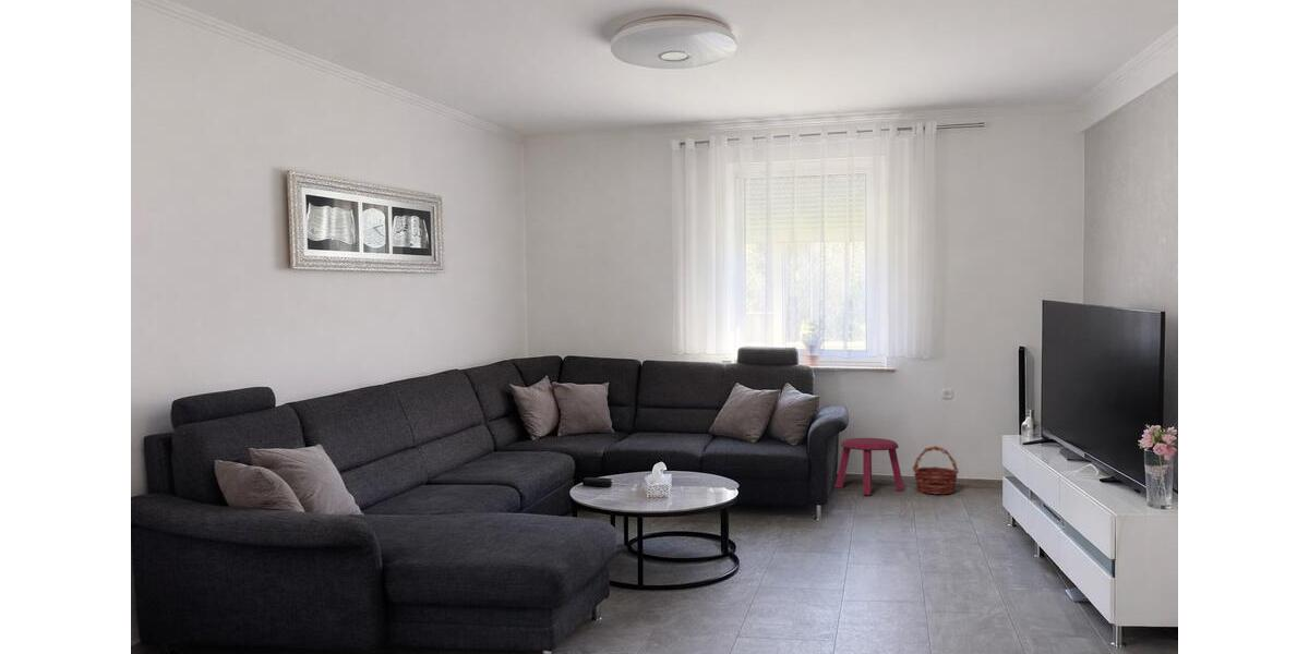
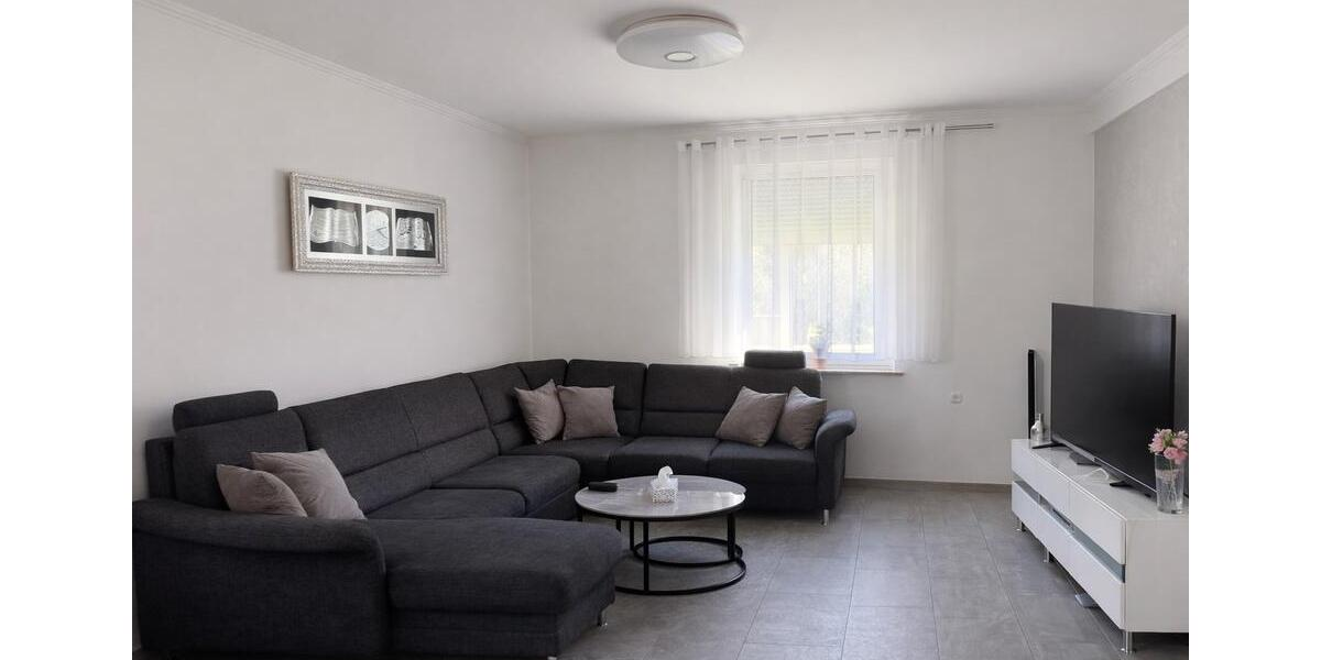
- basket (935, 468)
- stool (869, 464)
